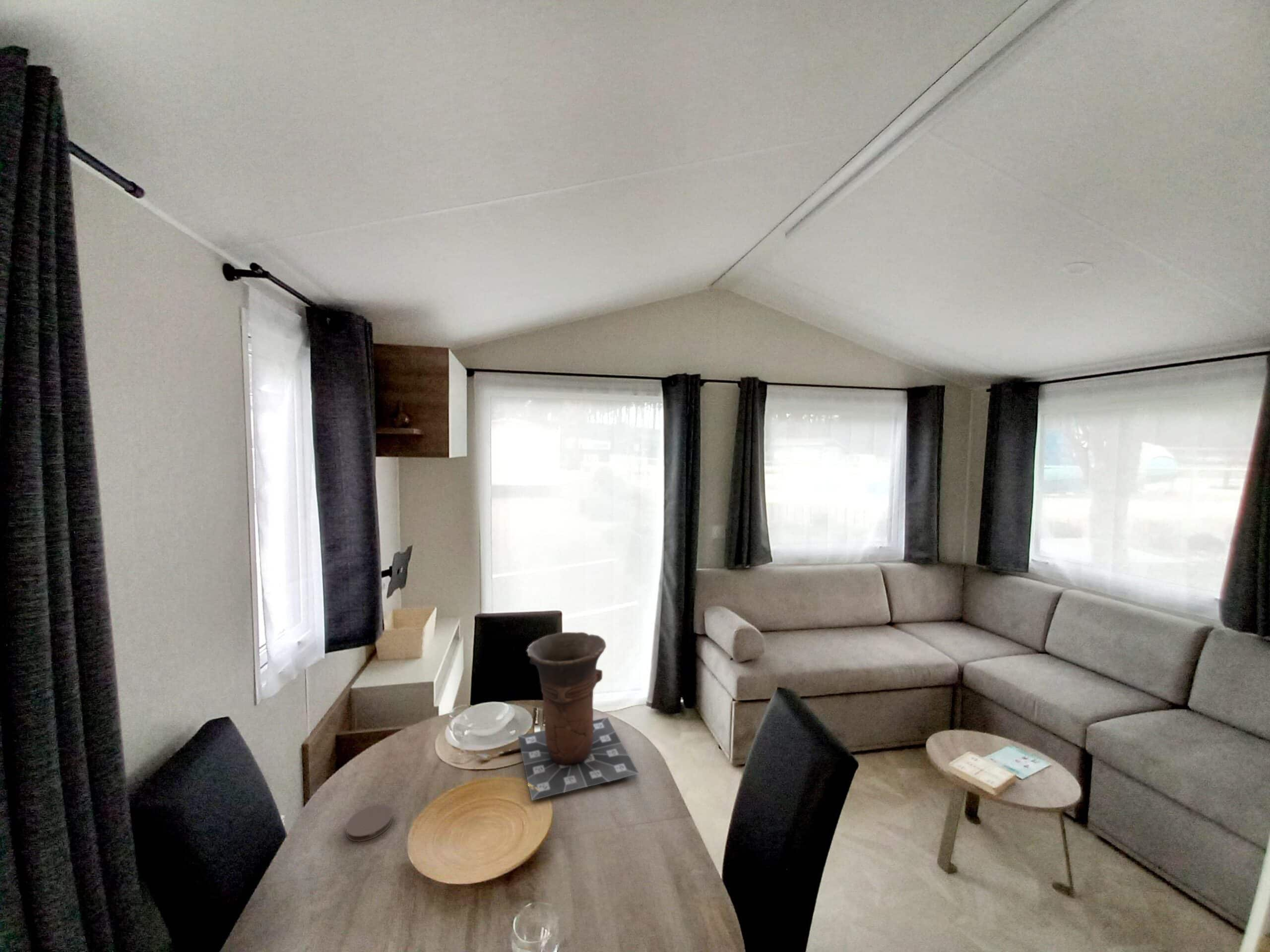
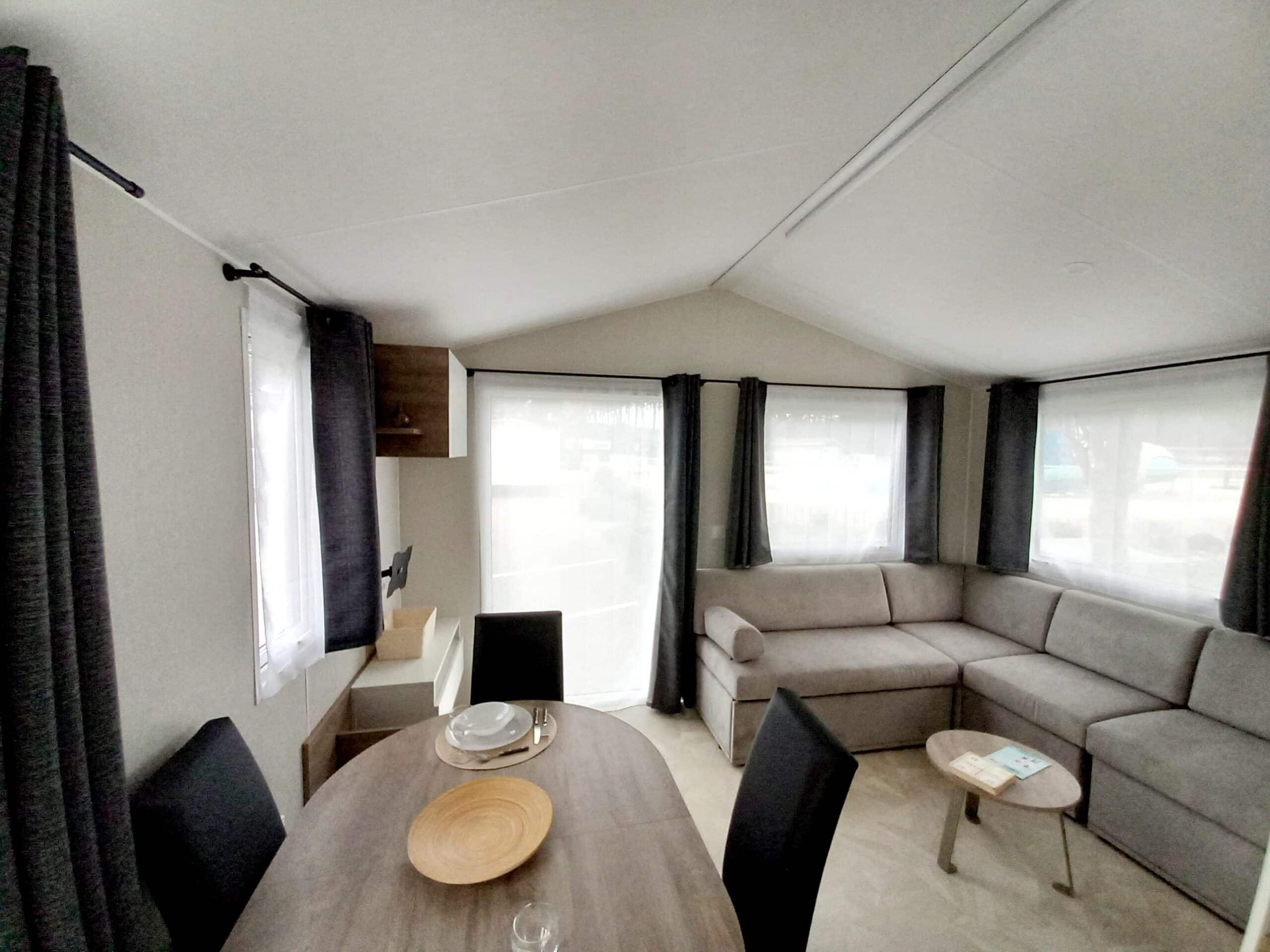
- coaster (370, 822)
- vase (574, 702)
